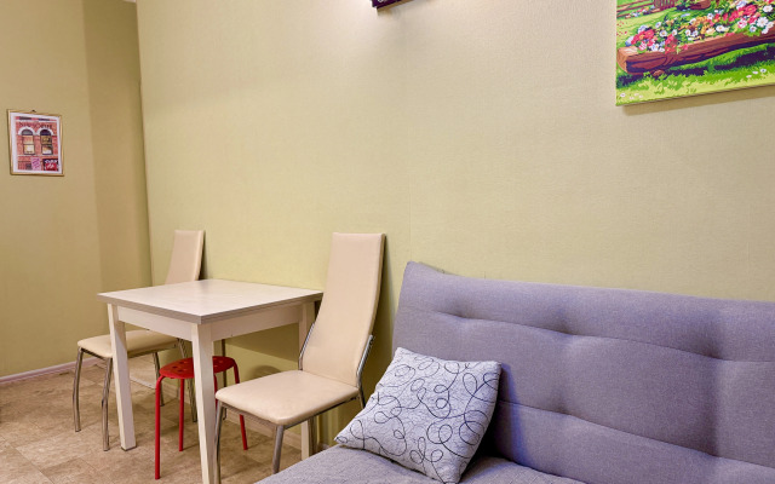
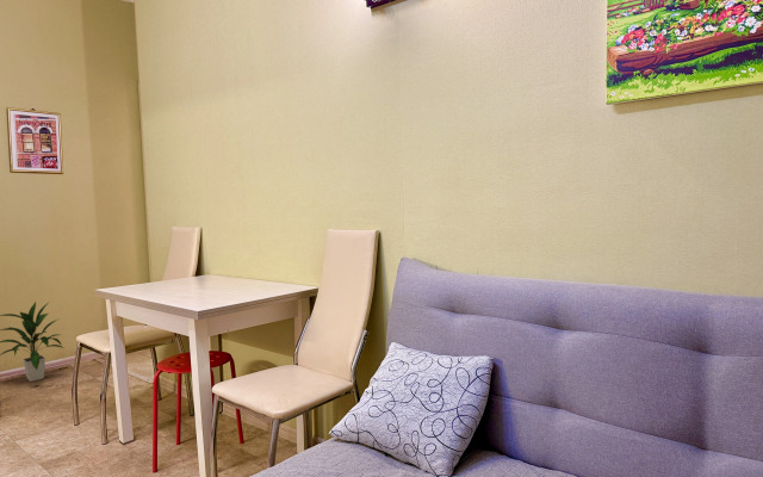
+ indoor plant (31, 341)
